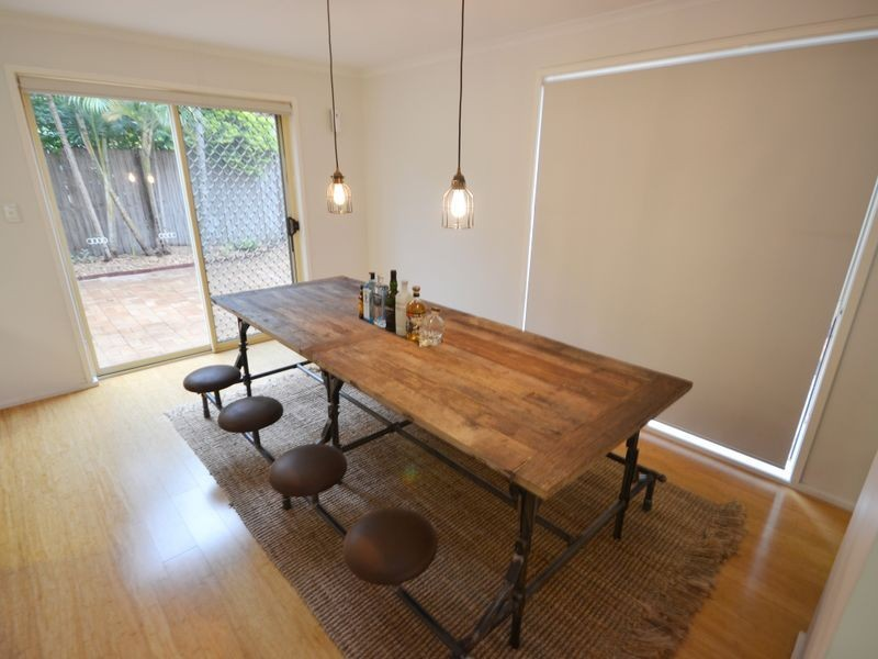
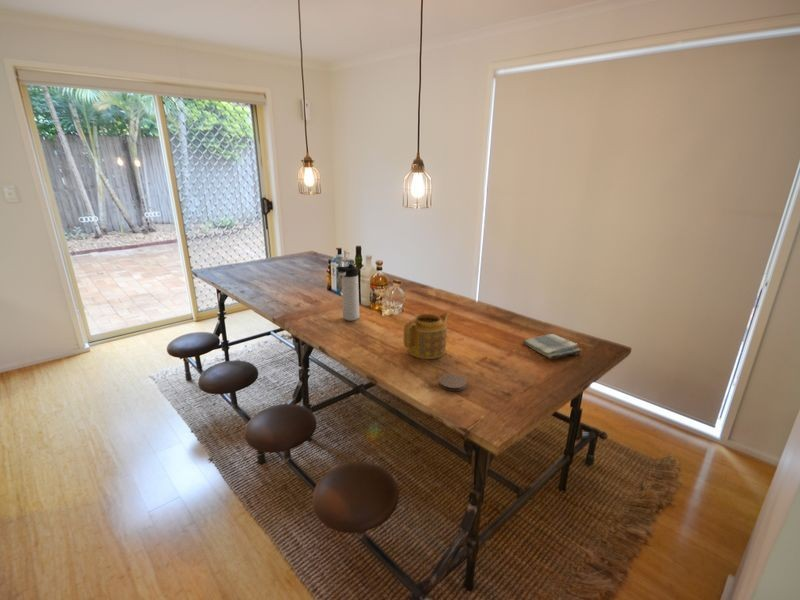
+ teapot (428, 334)
+ thermos bottle (347, 292)
+ dish towel (552, 344)
+ coaster (452, 382)
